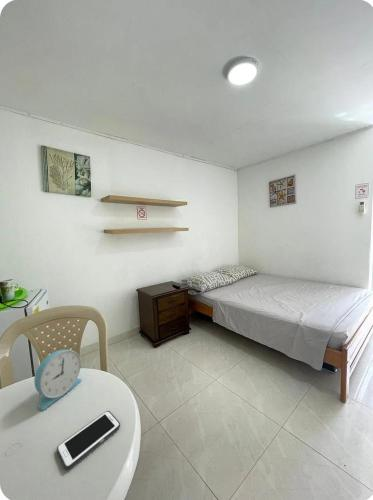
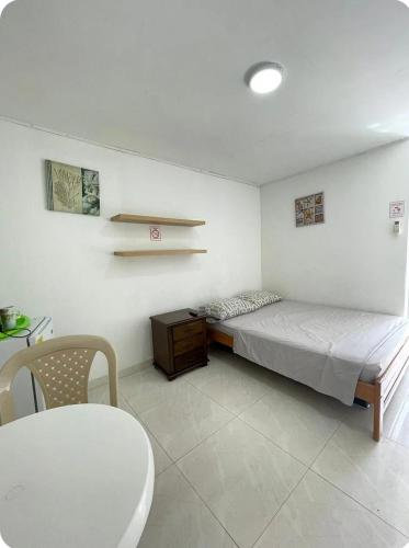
- cell phone (90, 436)
- alarm clock (56, 371)
